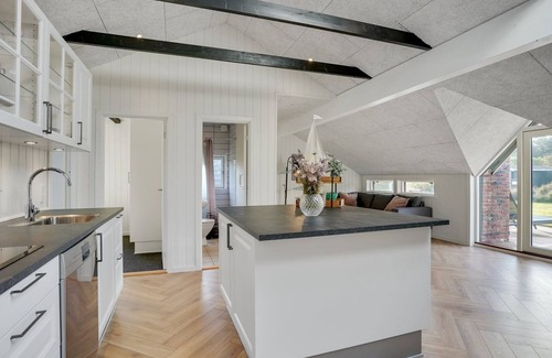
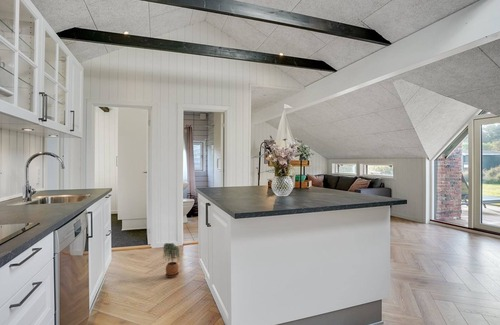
+ potted plant (172, 259)
